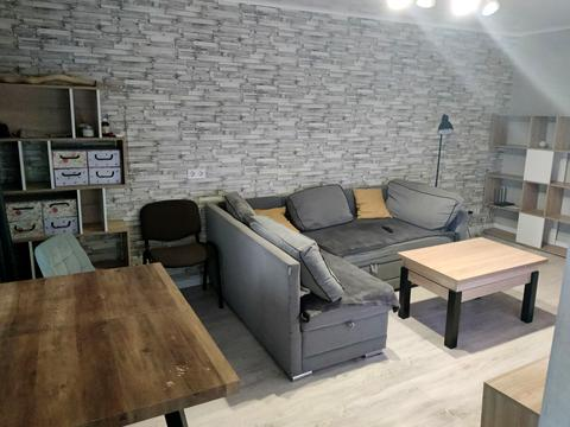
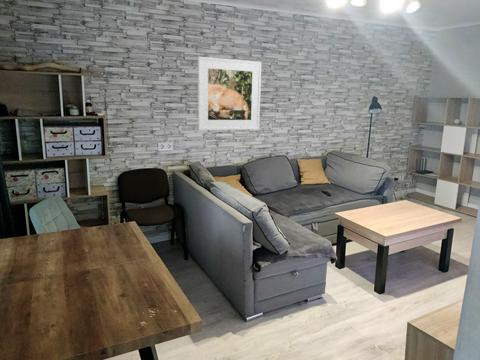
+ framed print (230, 95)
